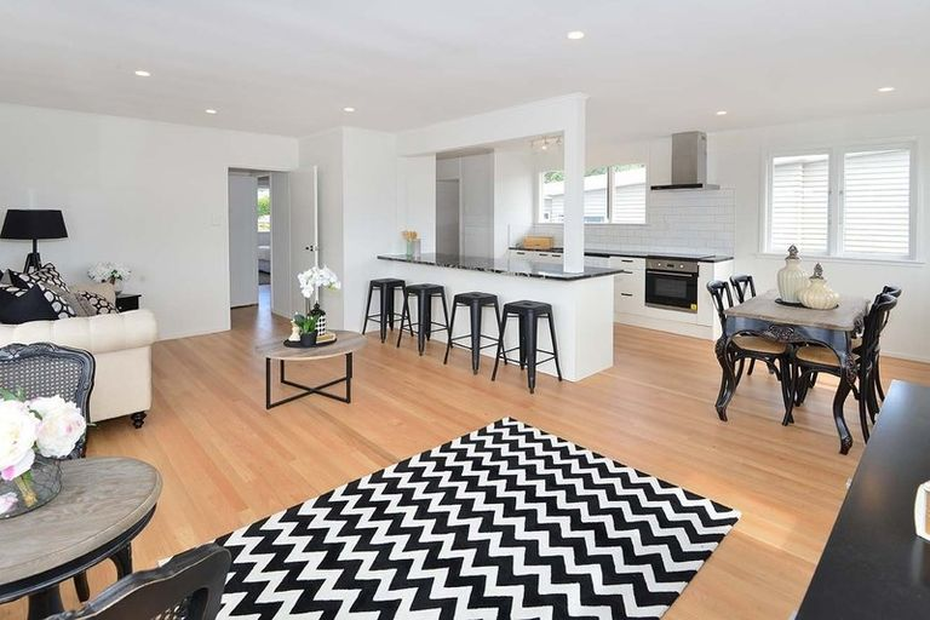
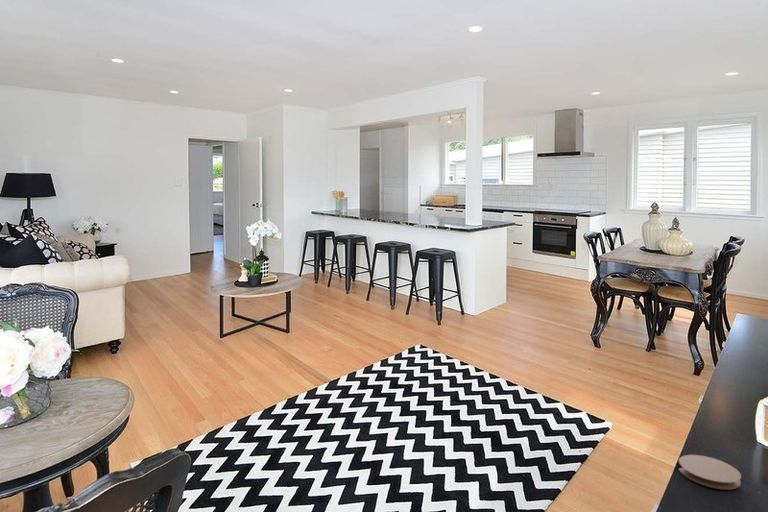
+ coaster (708, 471)
